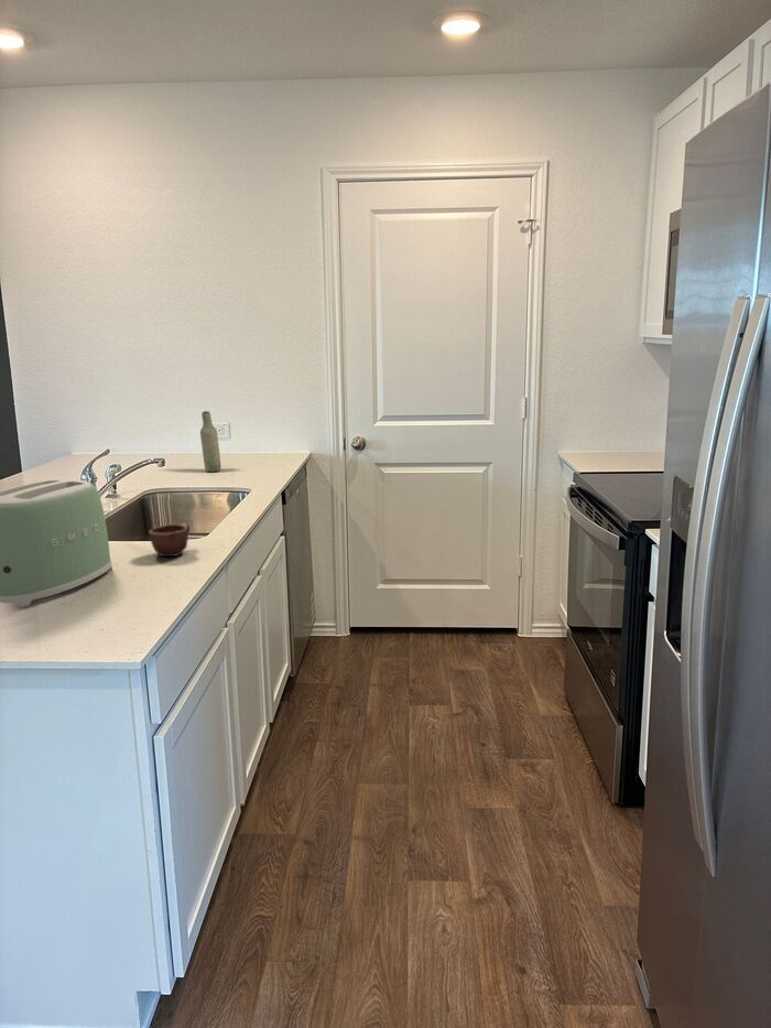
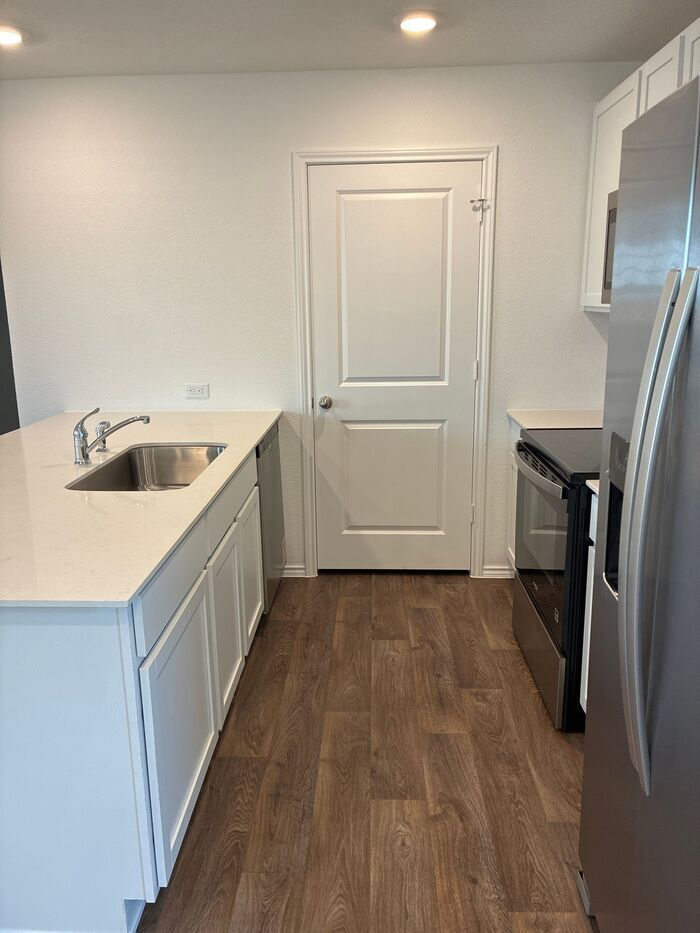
- toaster (43, 535)
- bottle (209, 441)
- mug (170, 539)
